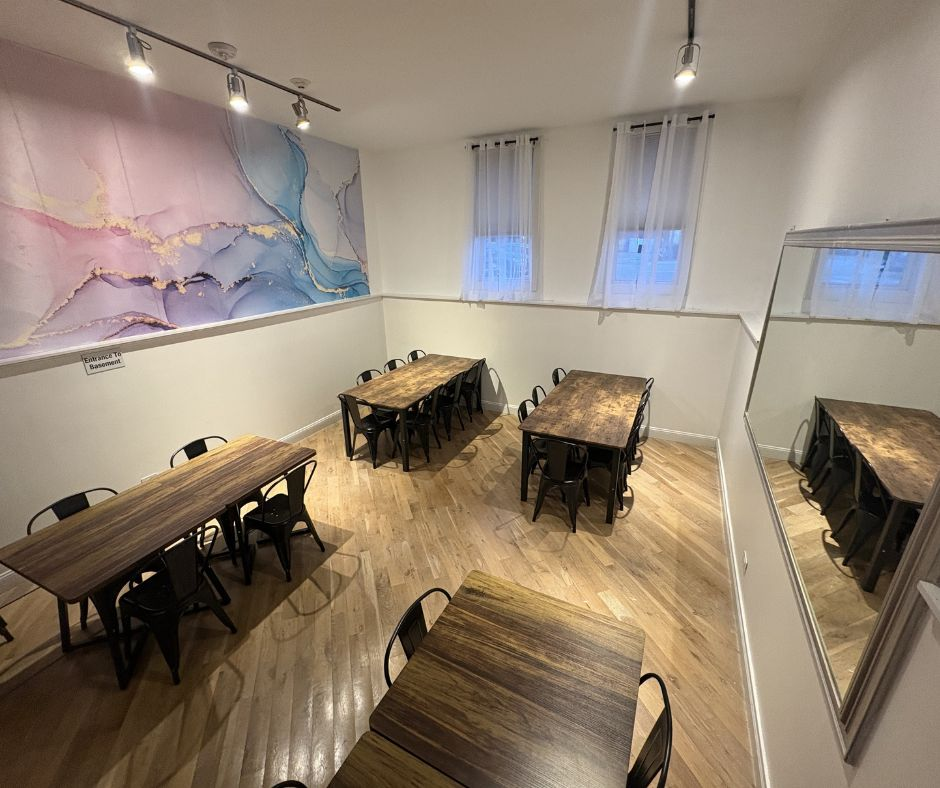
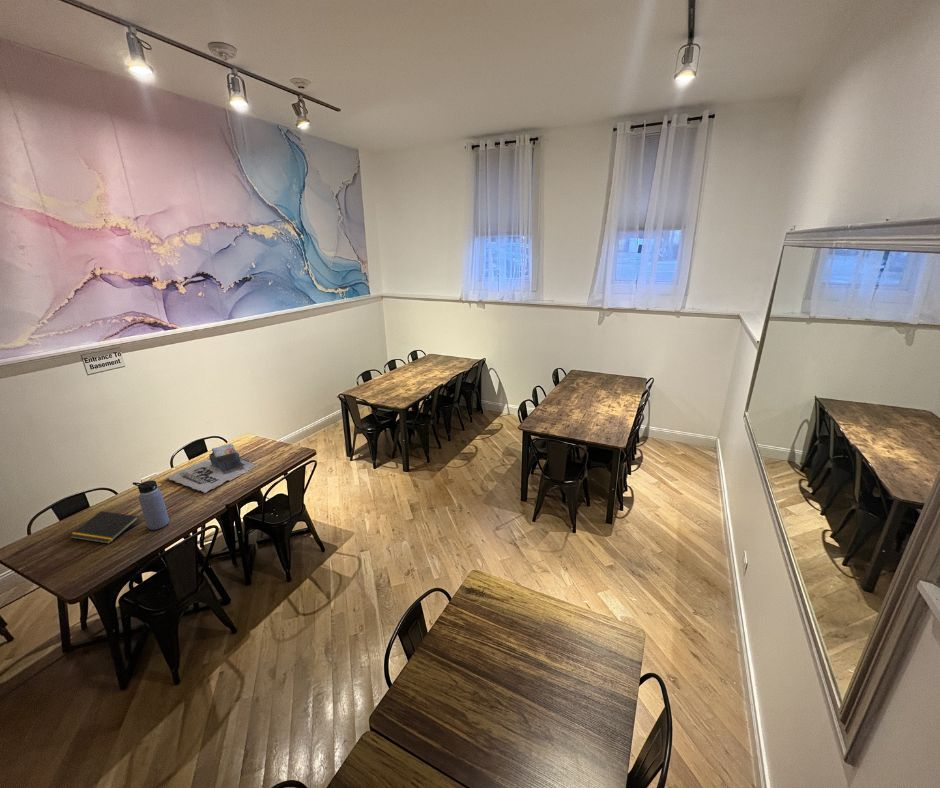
+ water bottle (151, 502)
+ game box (224, 457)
+ notepad (104, 526)
